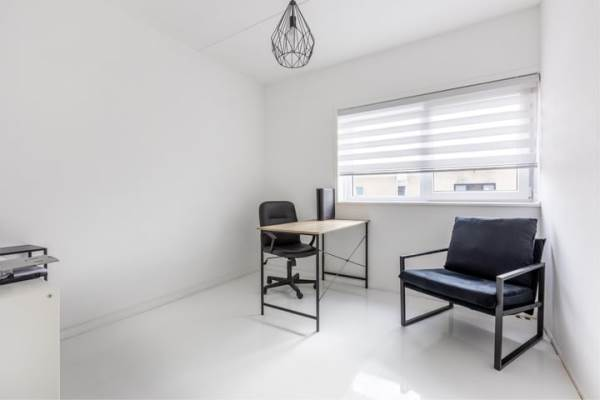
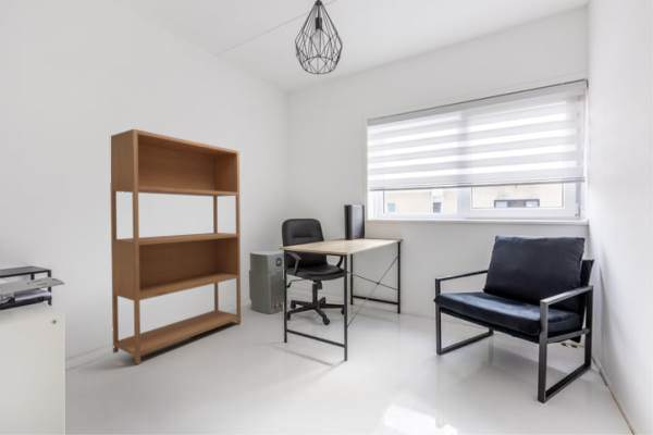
+ air purifier (267, 279)
+ bookshelf (183, 240)
